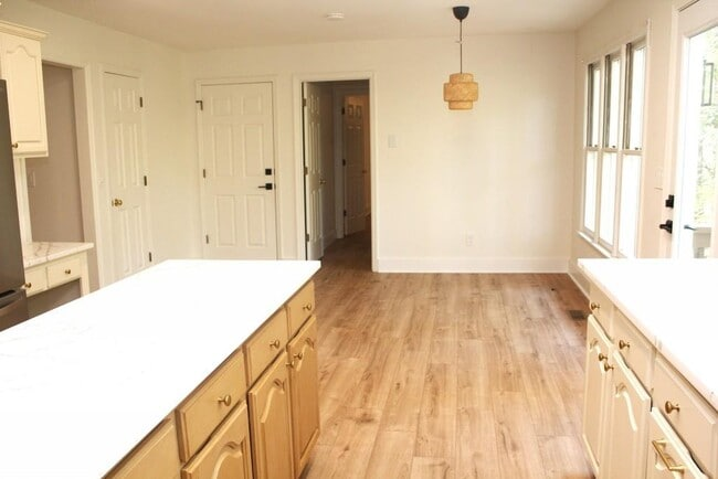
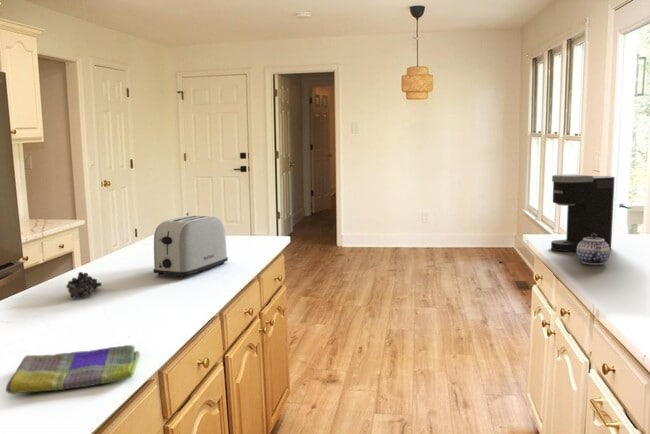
+ toaster (190, 243)
+ fruit (83, 282)
+ coffee maker (582, 211)
+ dish towel (76, 367)
+ teapot (593, 248)
